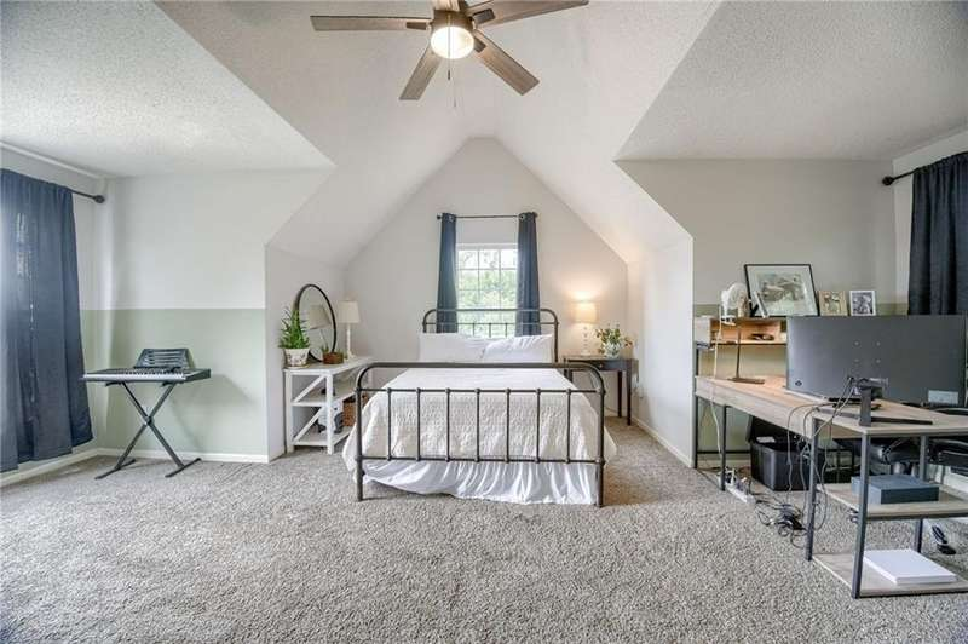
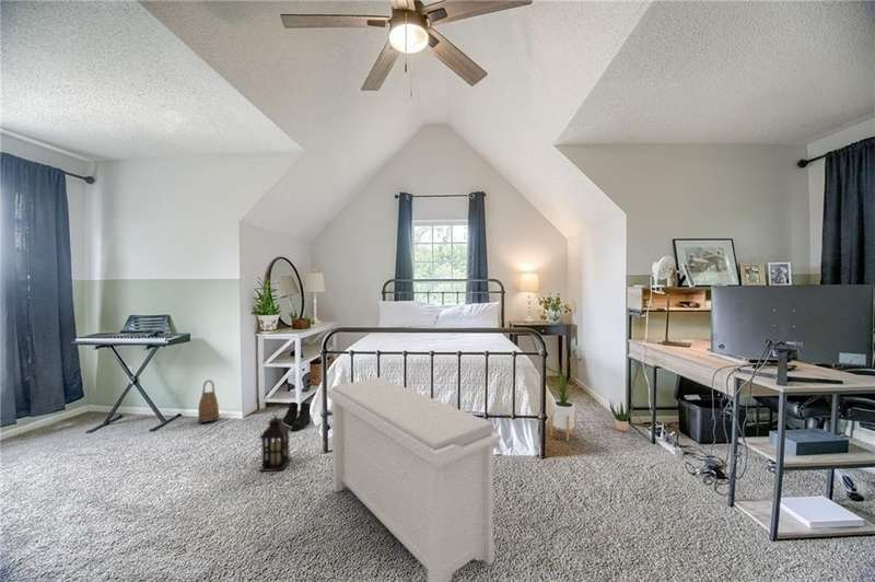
+ boots (294, 415)
+ house plant (563, 393)
+ basket (208, 401)
+ potted plant (620, 414)
+ bench (400, 461)
+ lantern (276, 438)
